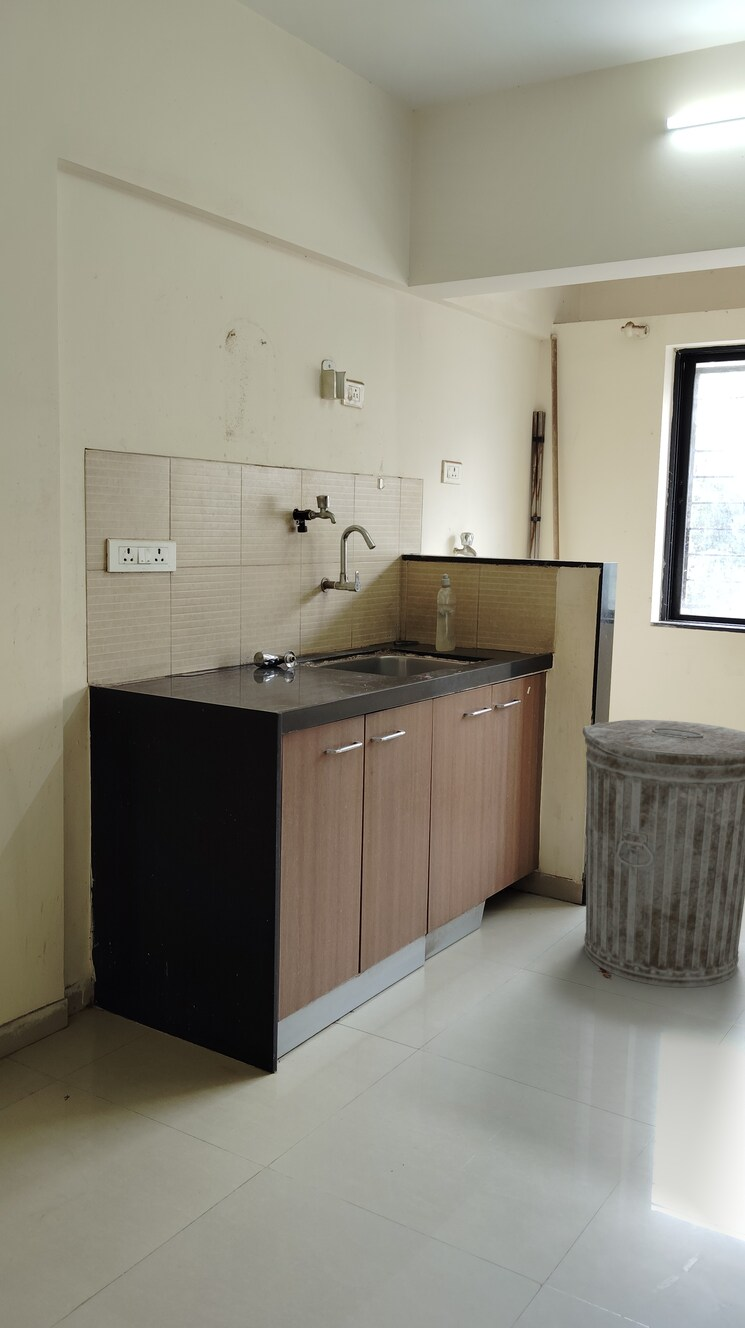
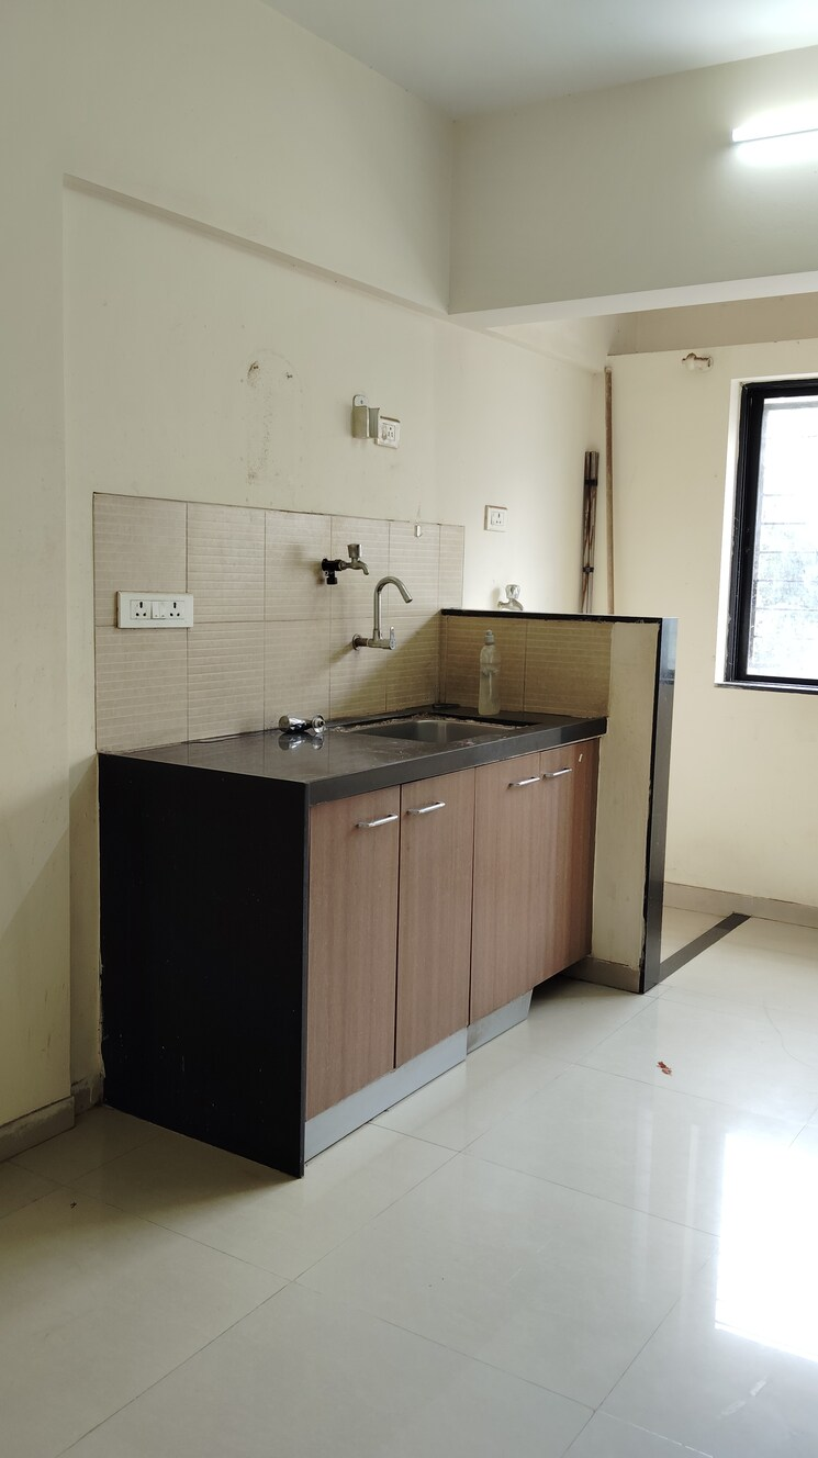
- trash can (667, 845)
